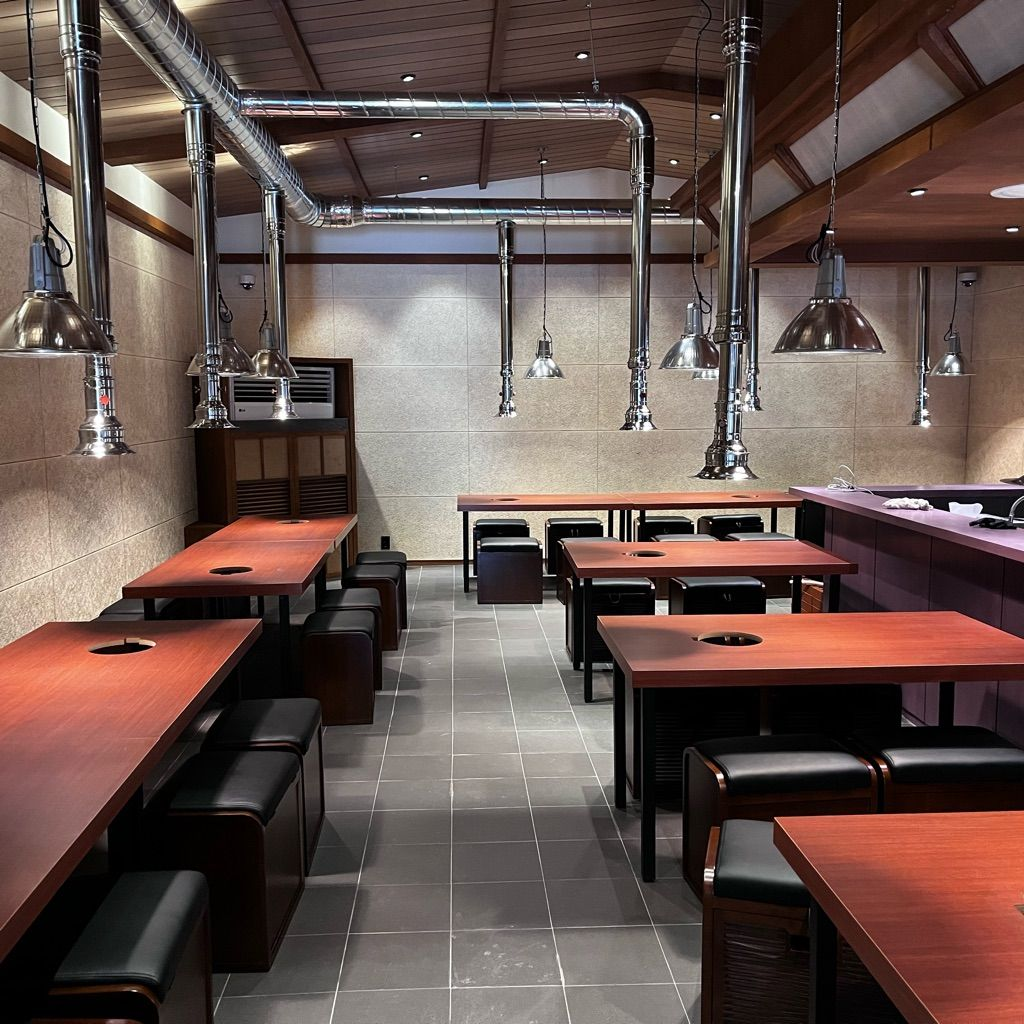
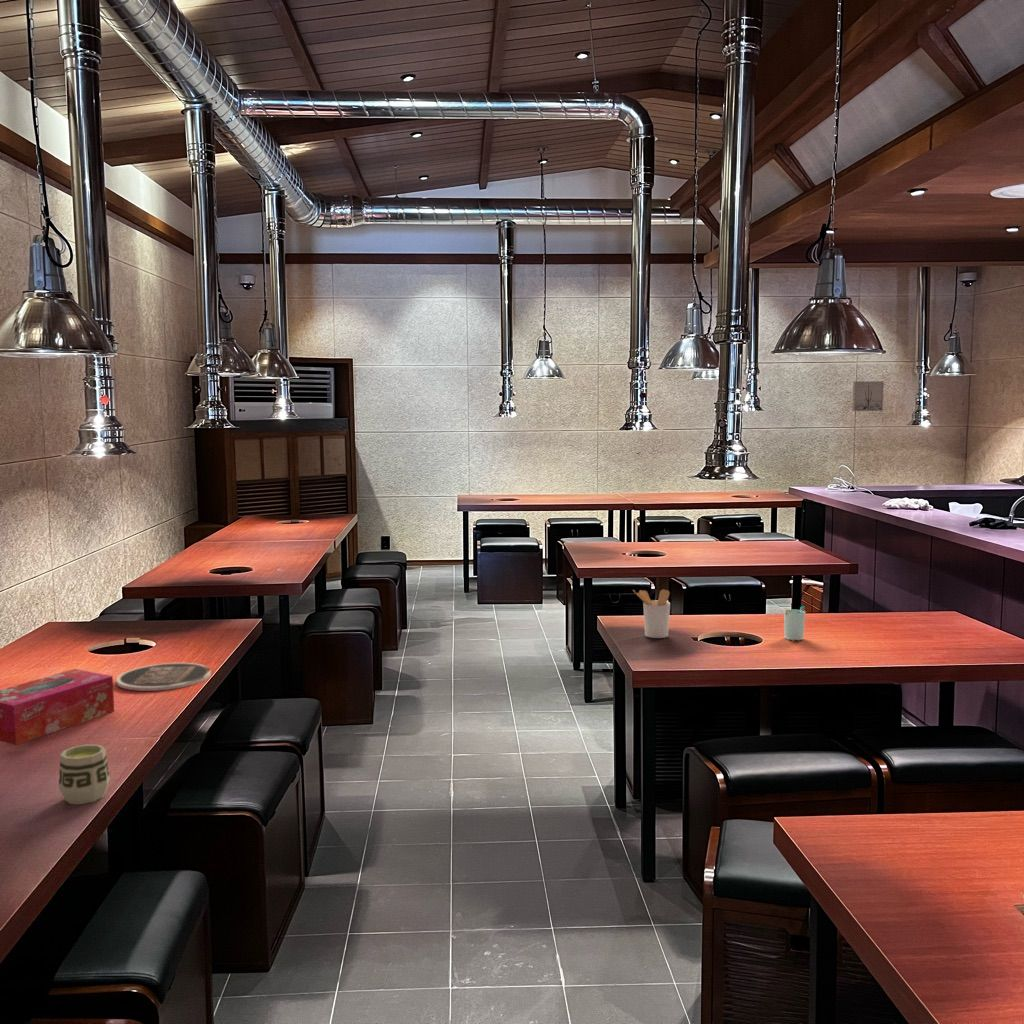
+ wall art (868, 396)
+ cup (84, 774)
+ plate (164, 676)
+ cup (793, 622)
+ tissue box (47, 704)
+ utensil holder (650, 611)
